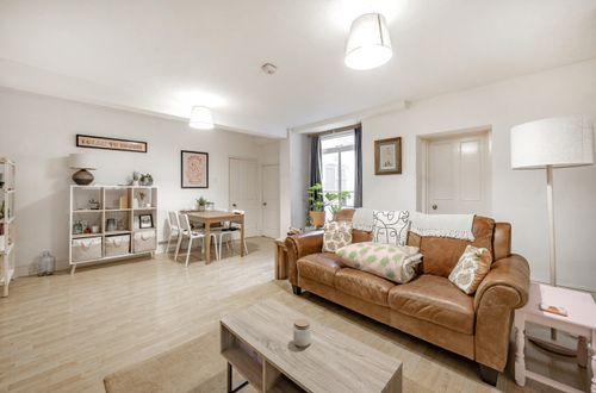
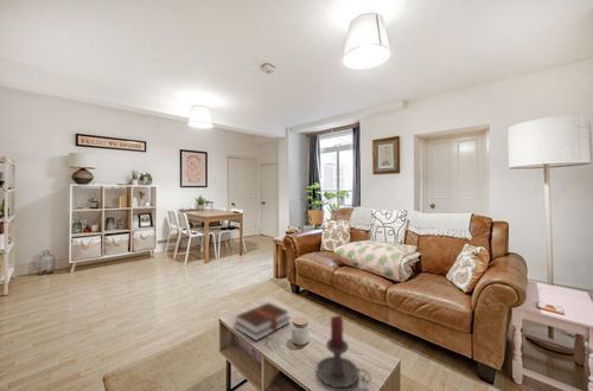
+ candle holder (343, 346)
+ hardback book (262, 319)
